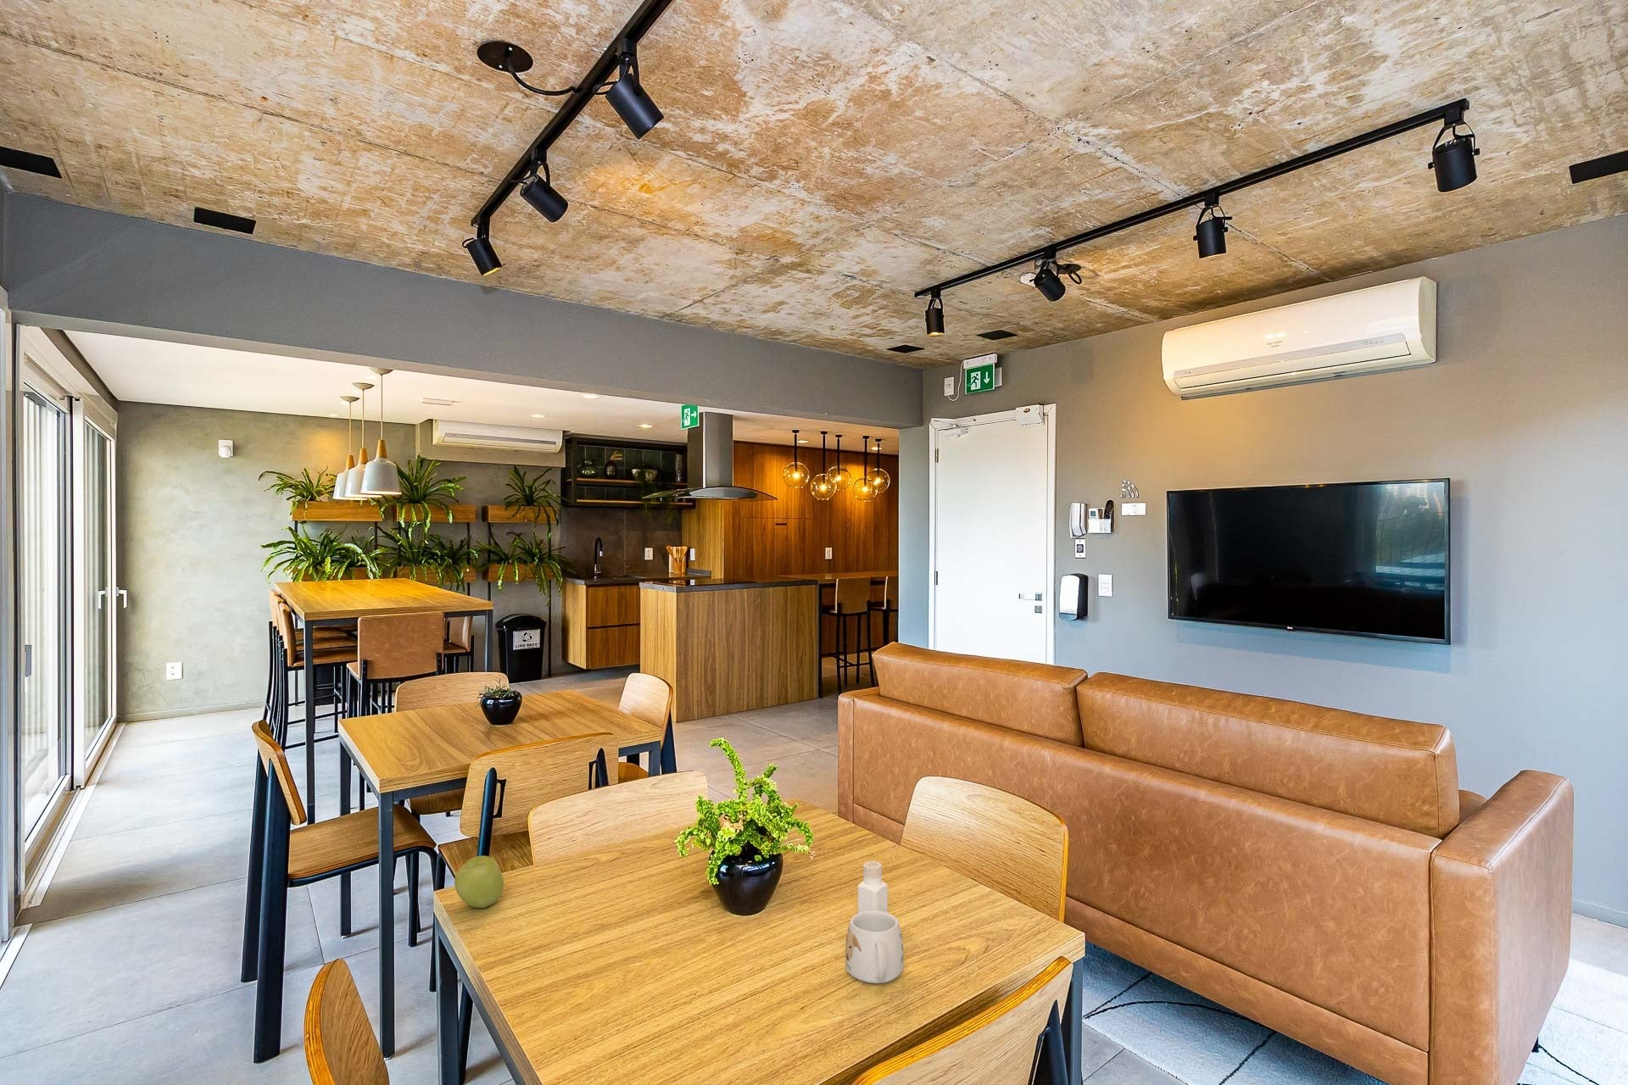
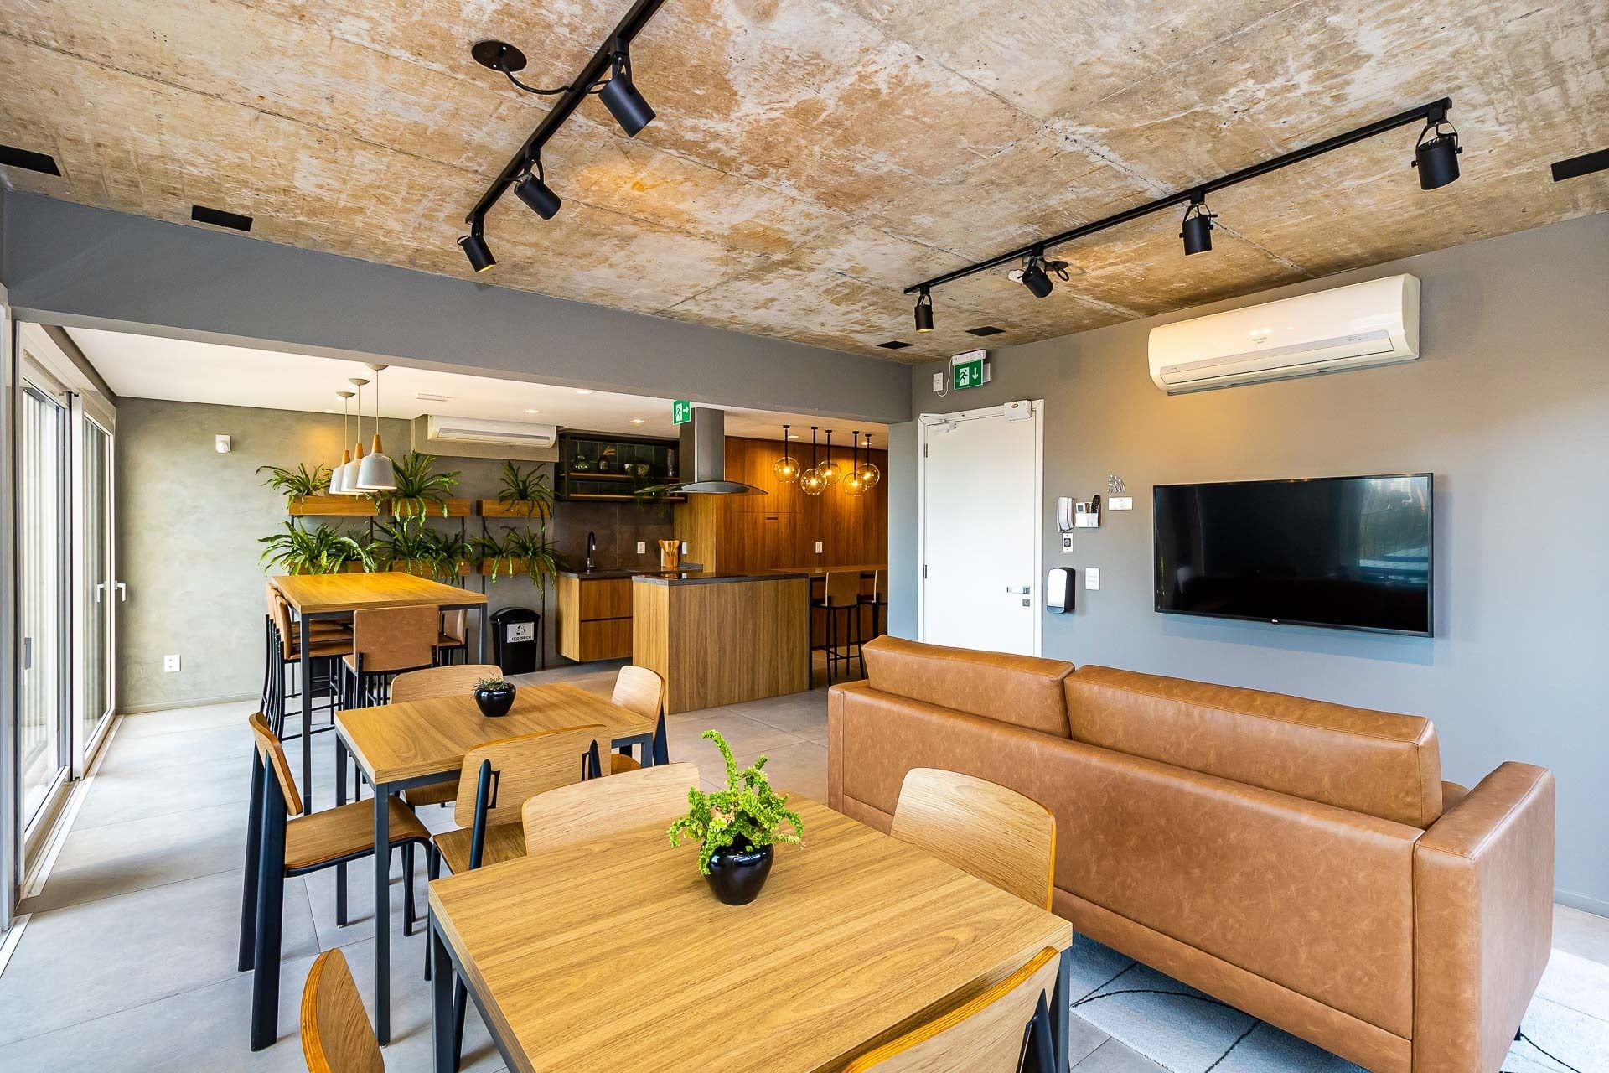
- apple (480, 882)
- pepper shaker (872, 892)
- mug (876, 951)
